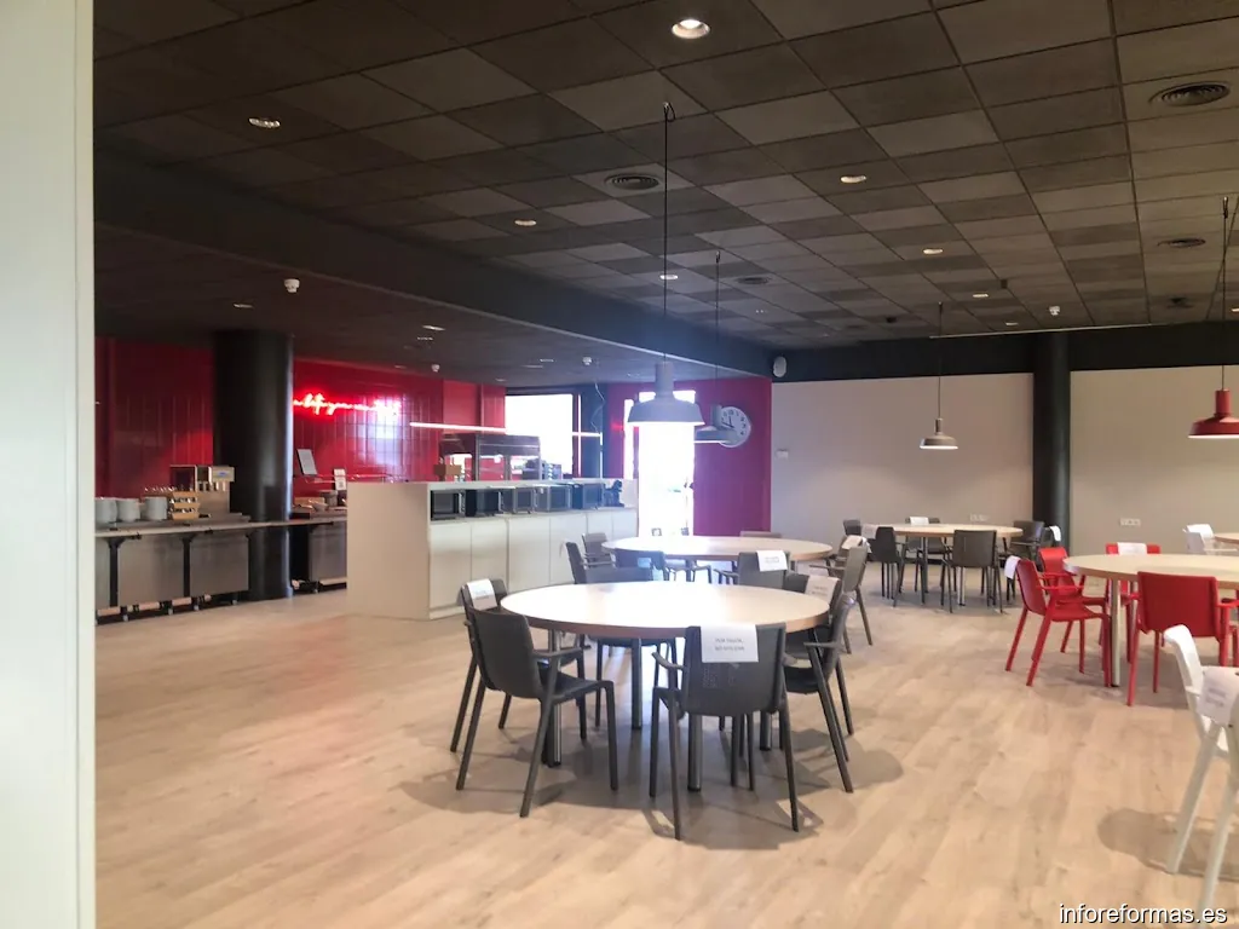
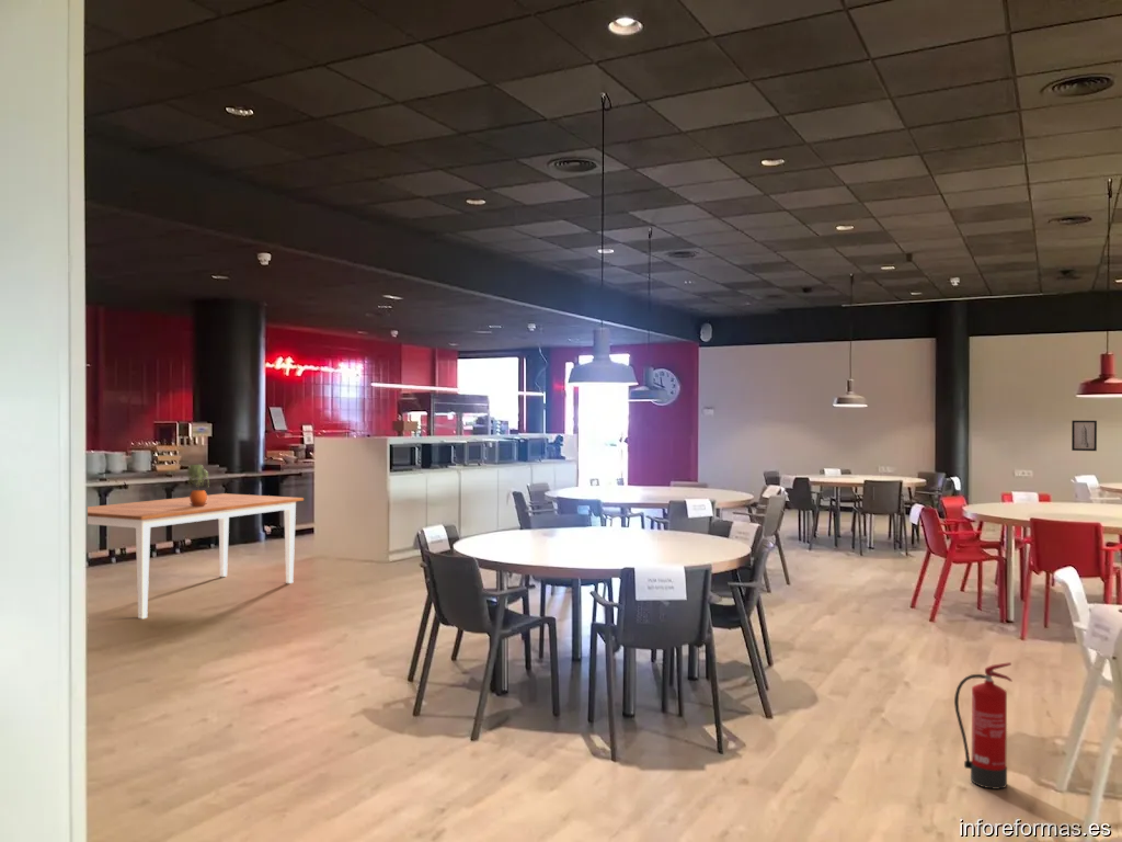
+ potted plant (197, 485)
+ wall art (1084, 435)
+ fire extinguisher (982, 720)
+ dining table (187, 522)
